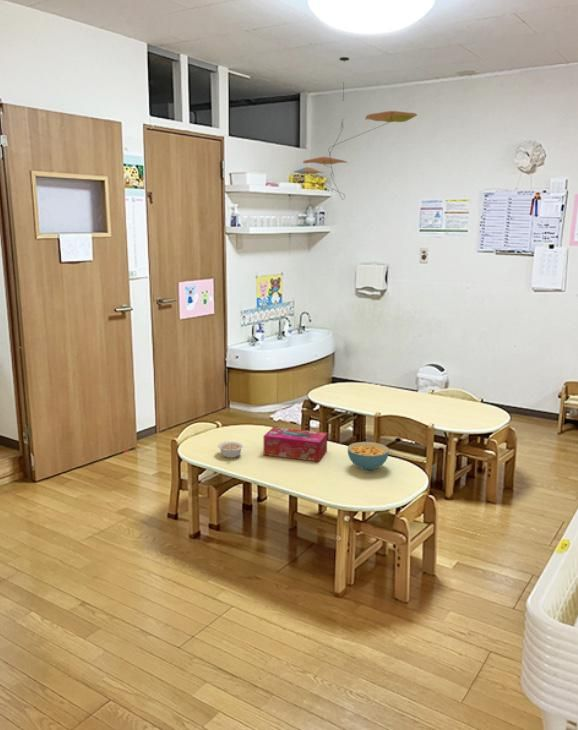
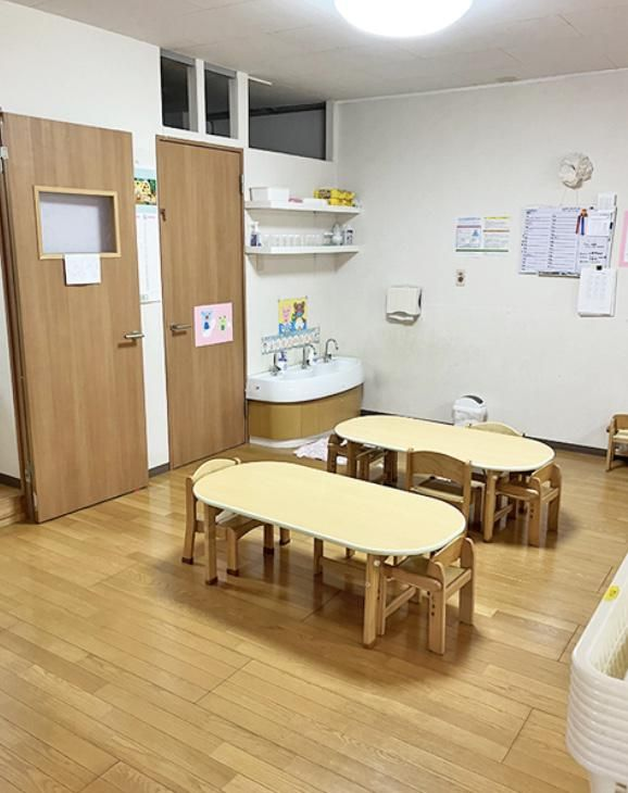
- ceiling mobile (355, 136)
- cereal bowl (367, 458)
- tissue box (295, 443)
- legume (231, 449)
